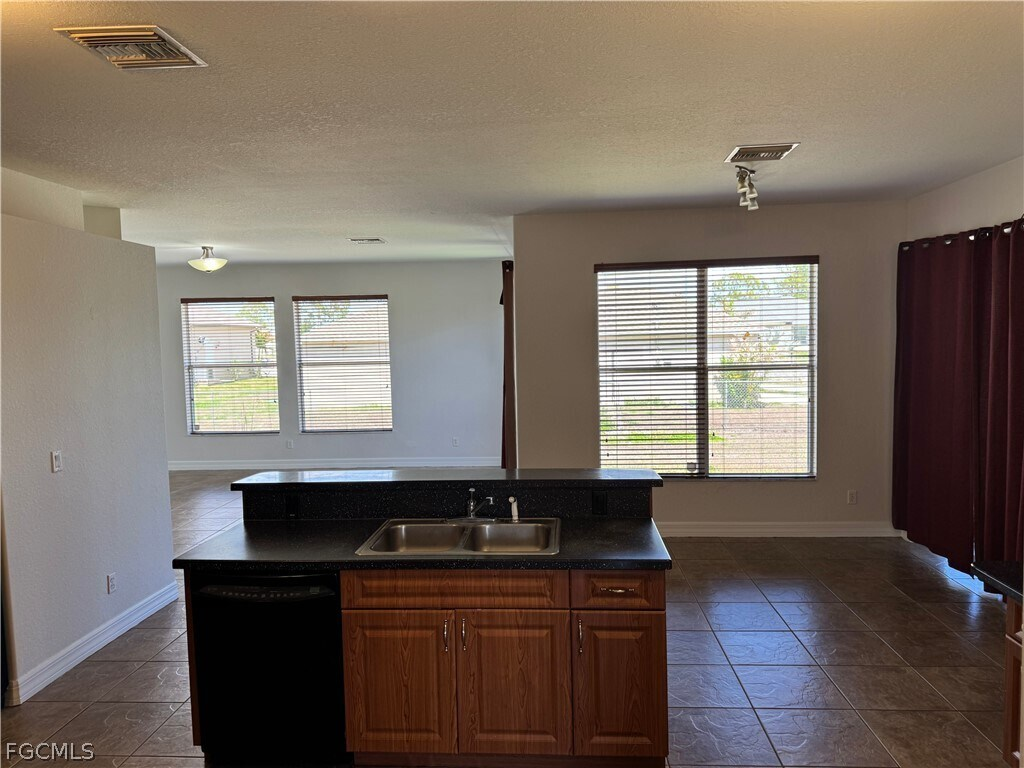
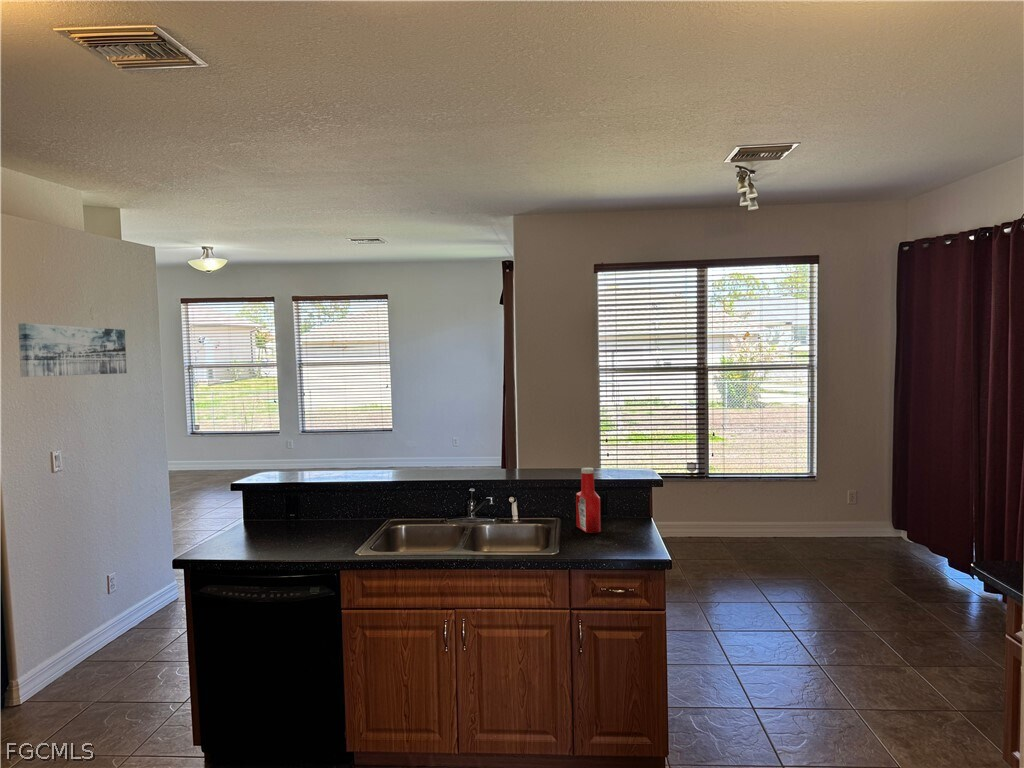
+ wall art (78, 350)
+ soap bottle (587, 498)
